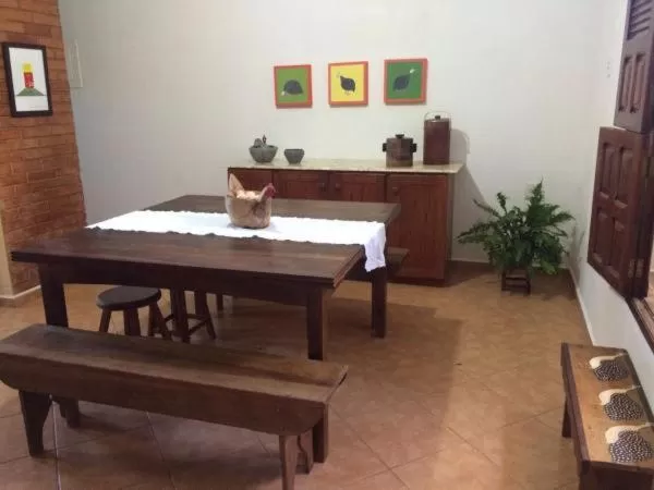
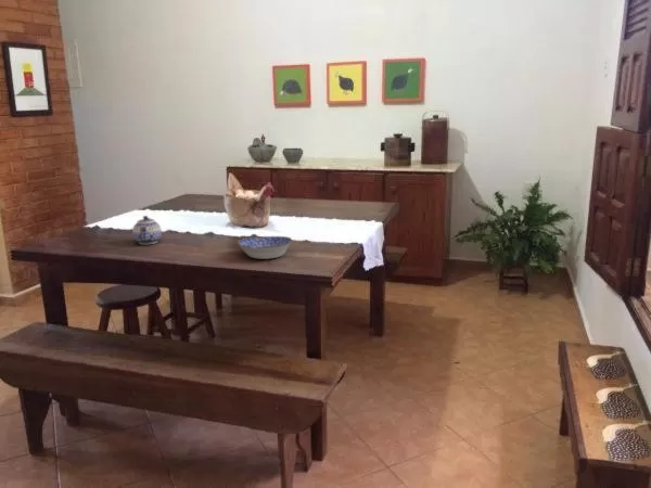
+ bowl (265, 247)
+ teapot (146, 229)
